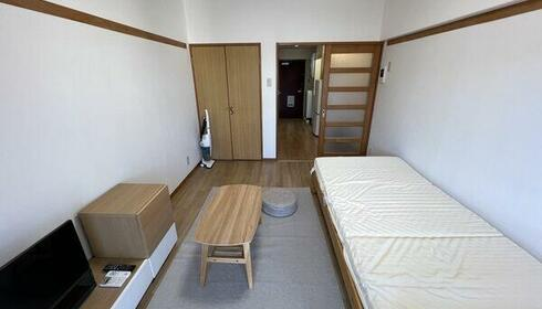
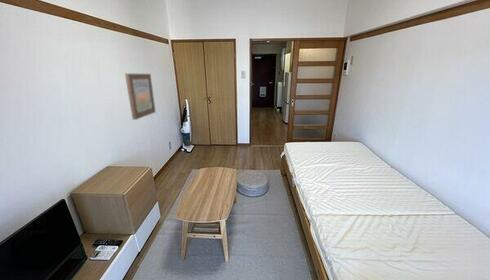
+ wall art (142, 95)
